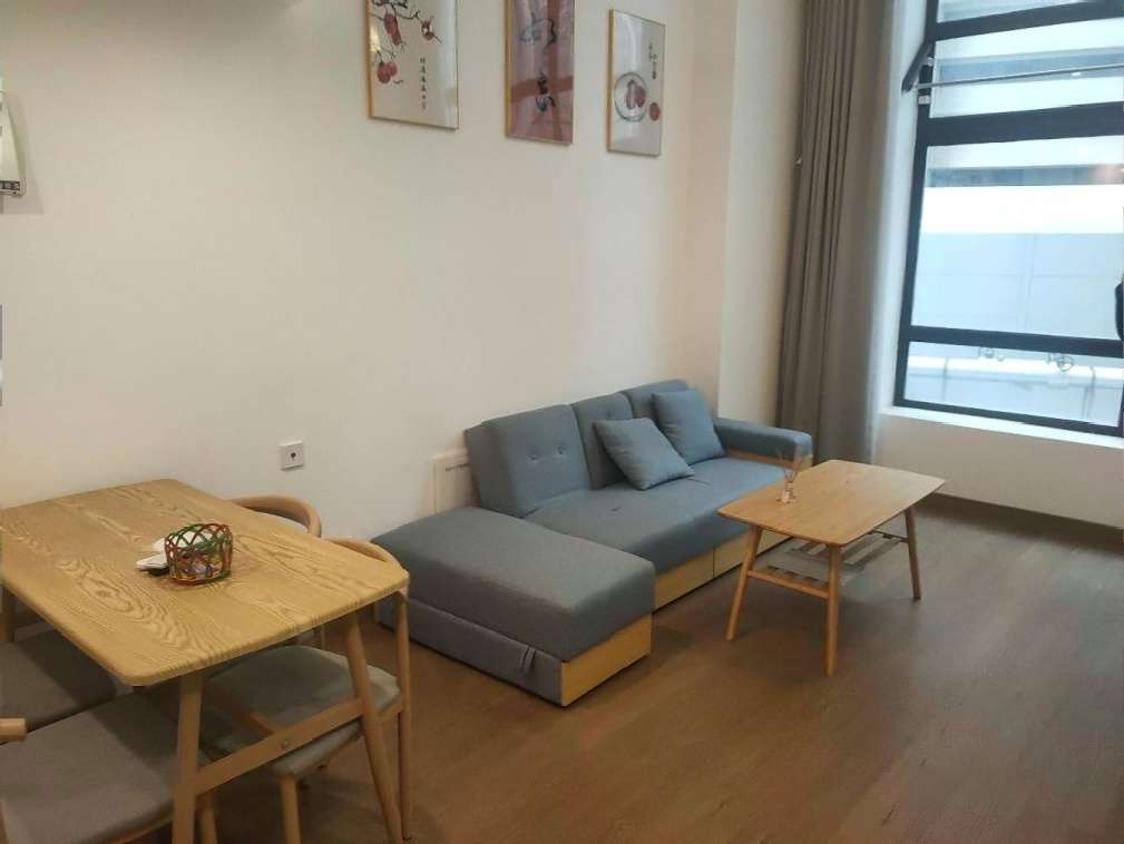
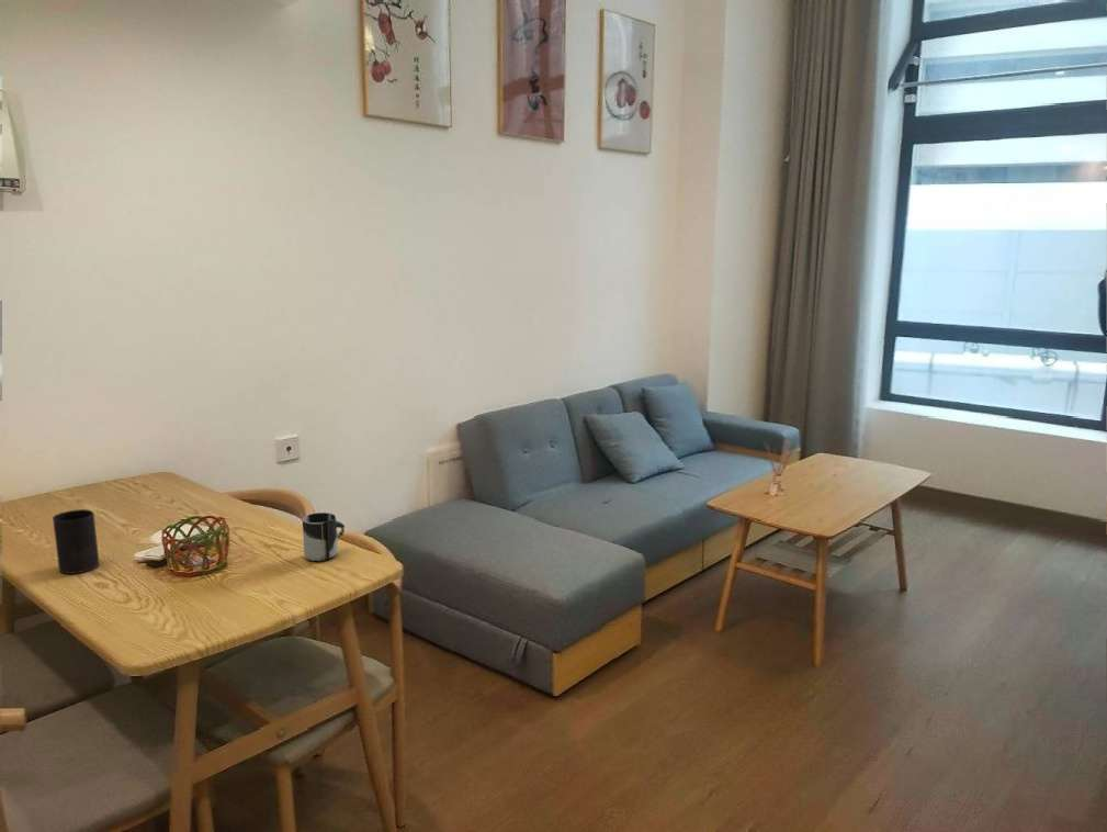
+ cup (76, 541)
+ cup (325, 535)
